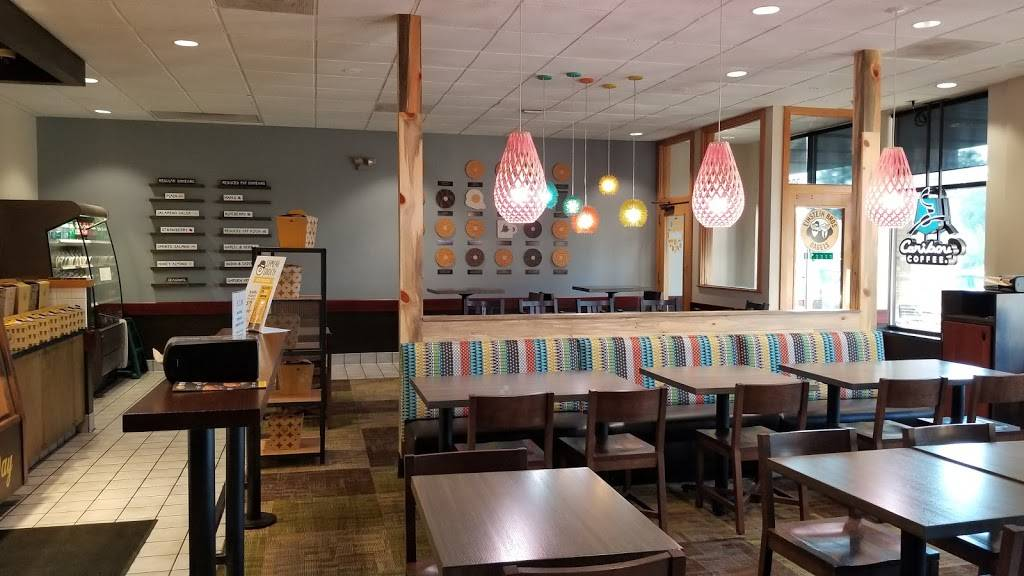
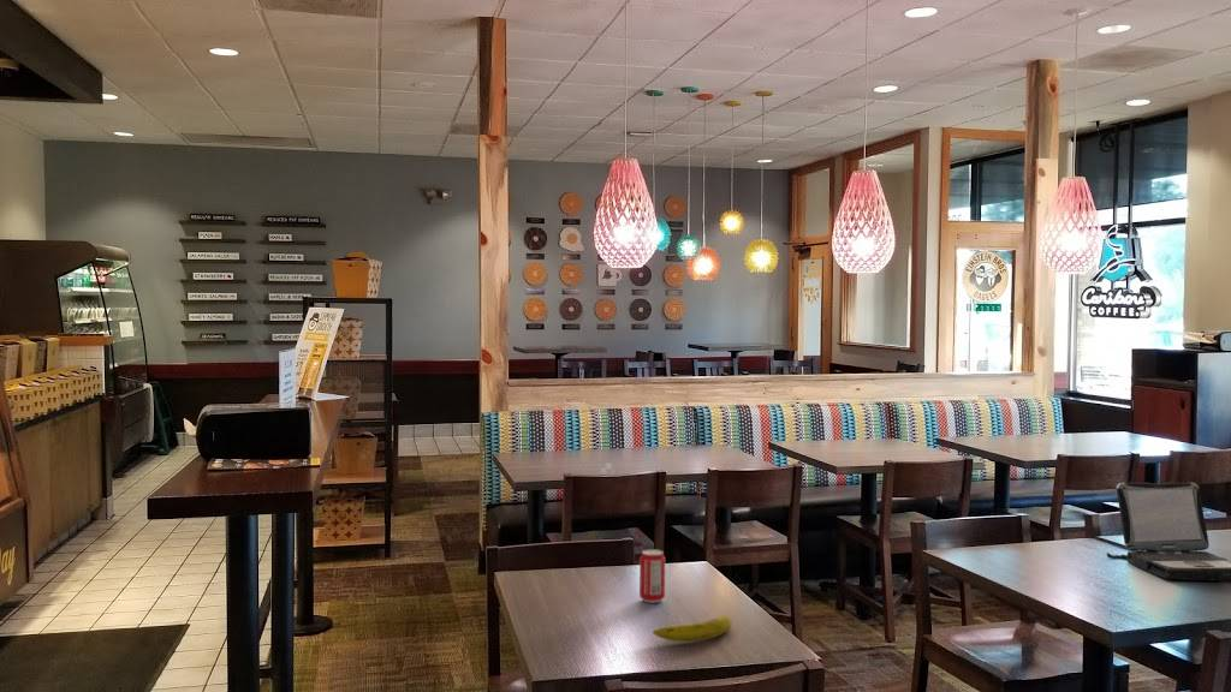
+ laptop (1178, 529)
+ beverage can (652, 575)
+ fruit (694, 626)
